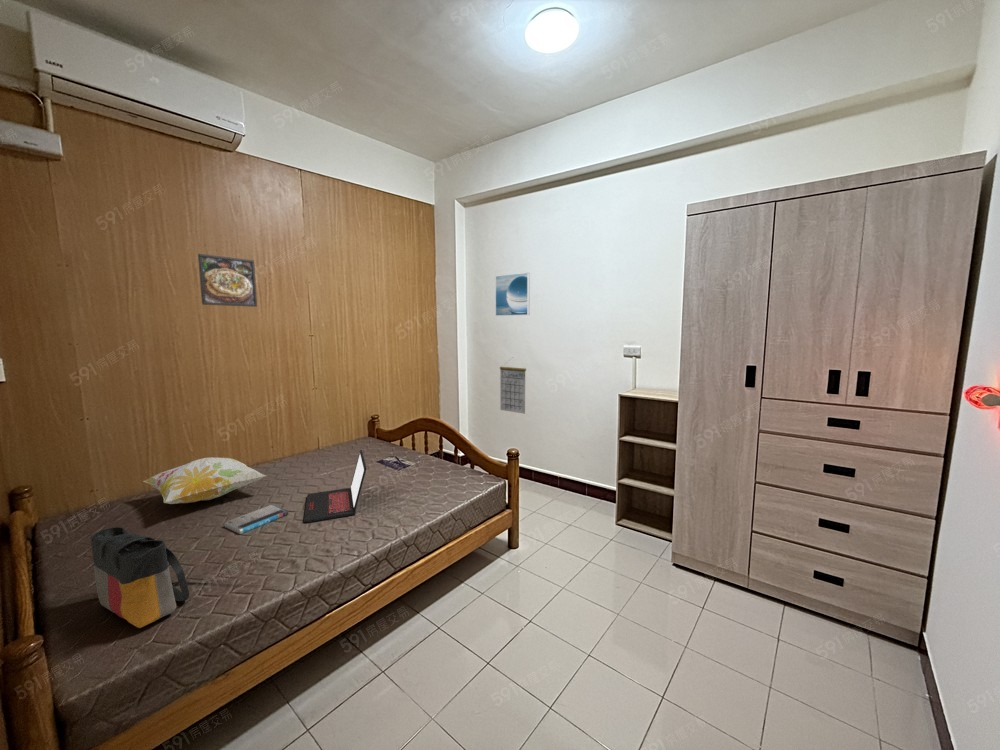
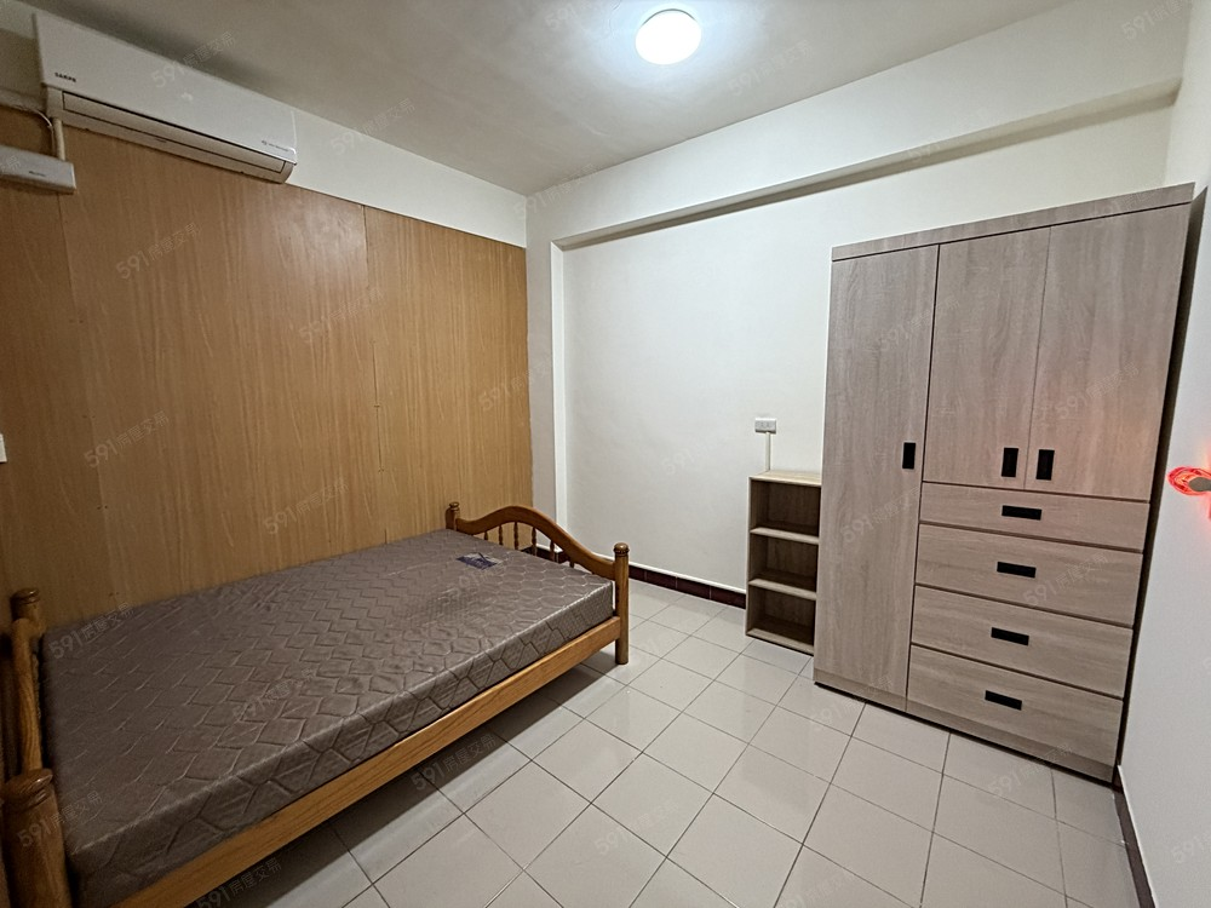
- book (257, 518)
- decorative pillow (205, 478)
- tote bag (143, 568)
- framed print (512, 295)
- calendar (512, 384)
- laptop (335, 490)
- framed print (229, 281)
